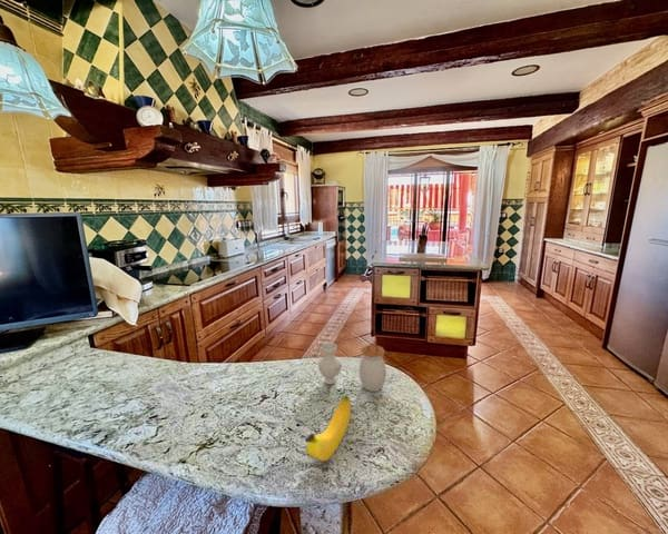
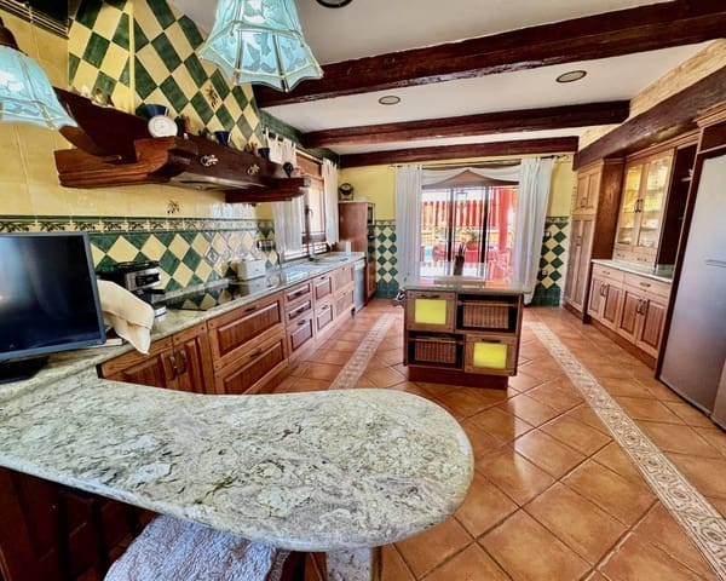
- banana (330, 426)
- jar (360, 363)
